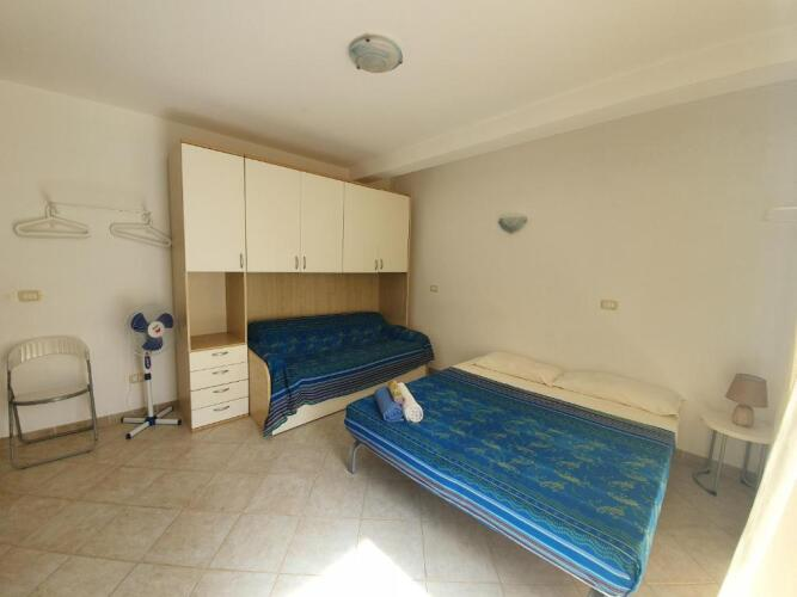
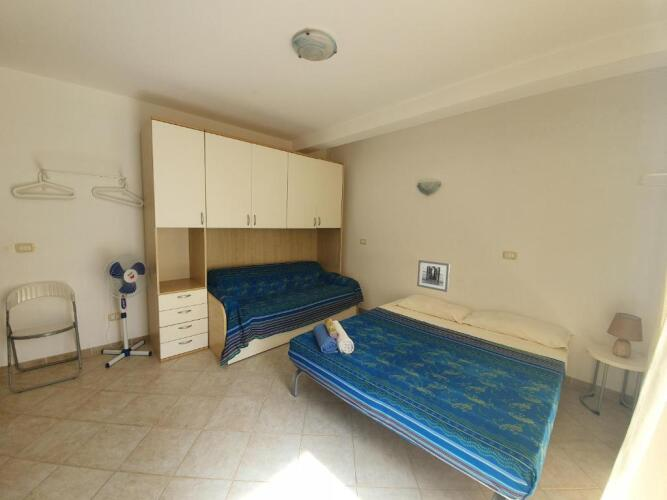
+ wall art (432, 275)
